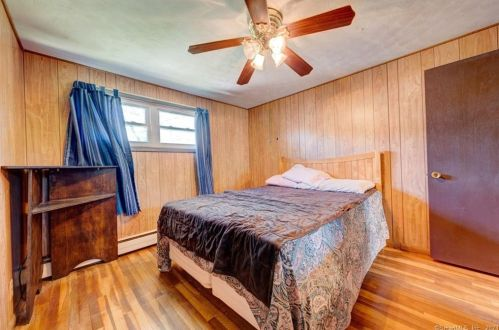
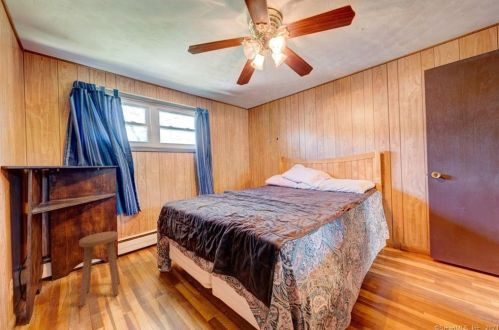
+ stool (91, 265)
